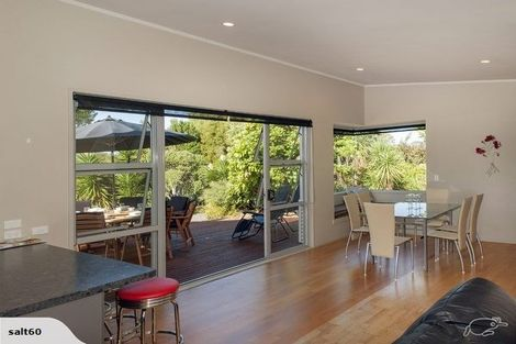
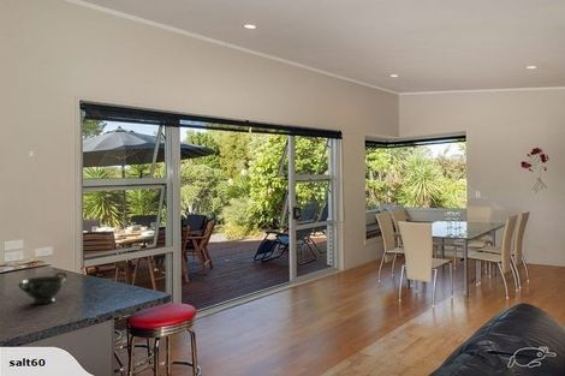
+ bowl (43, 288)
